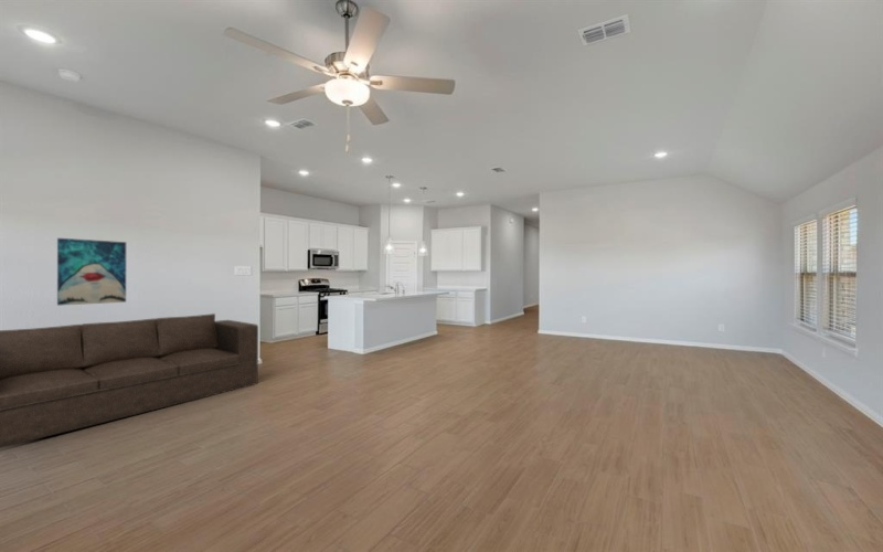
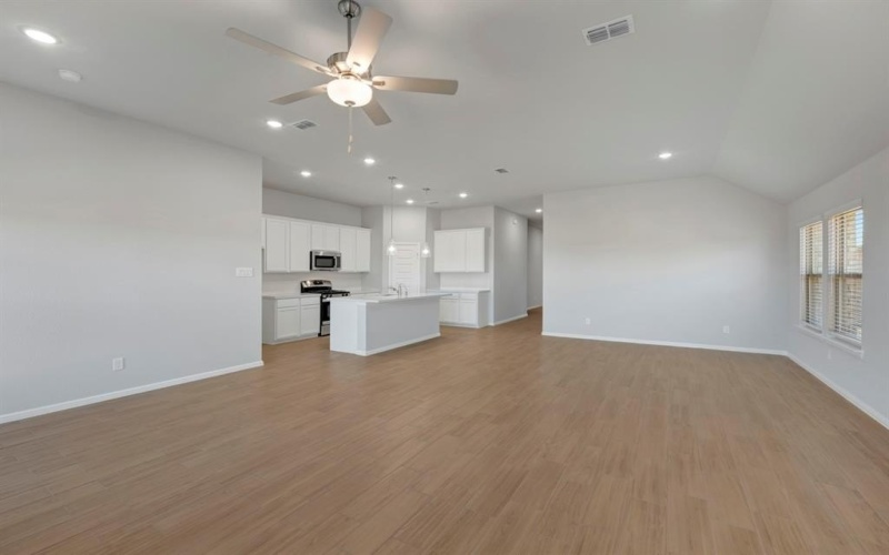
- wall art (93, 272)
- sofa (128, 363)
